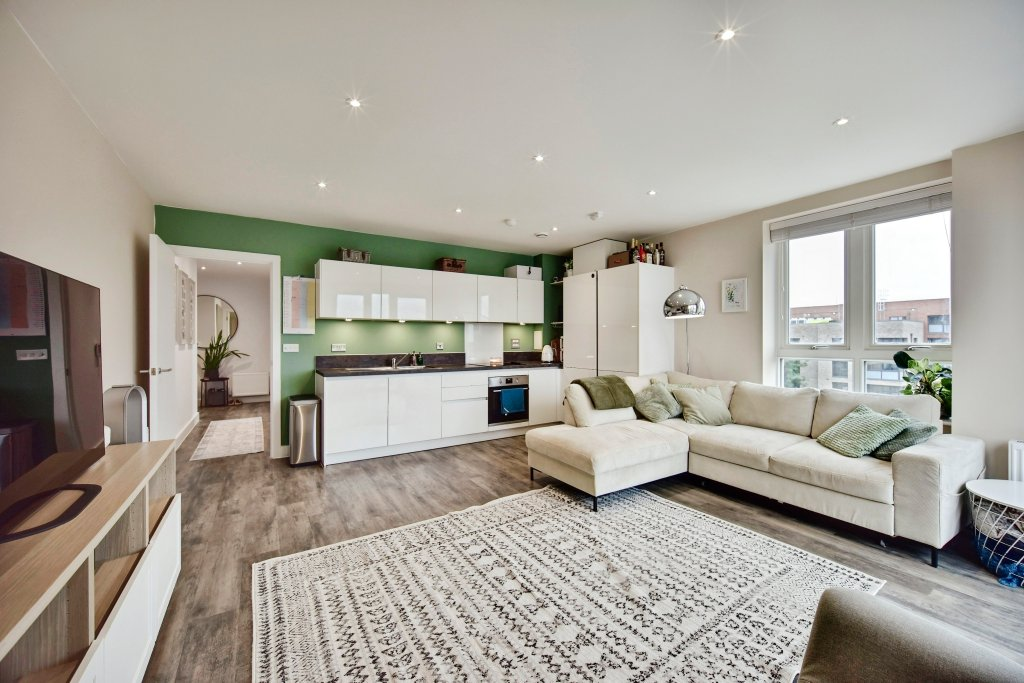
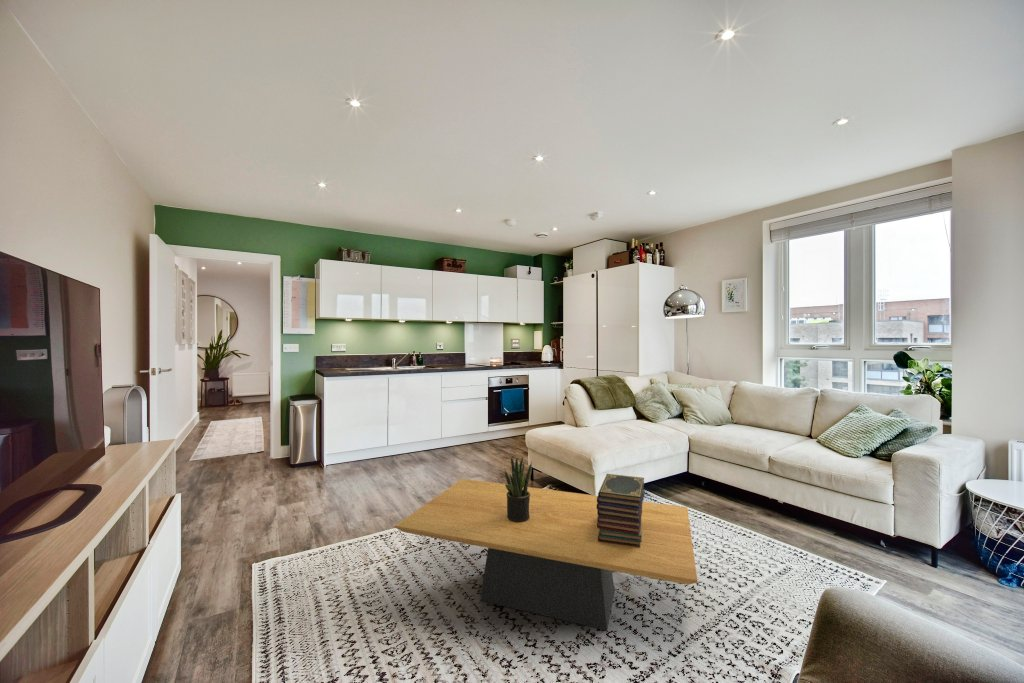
+ coffee table (548, 555)
+ book stack (621, 507)
+ potted plant (519, 485)
